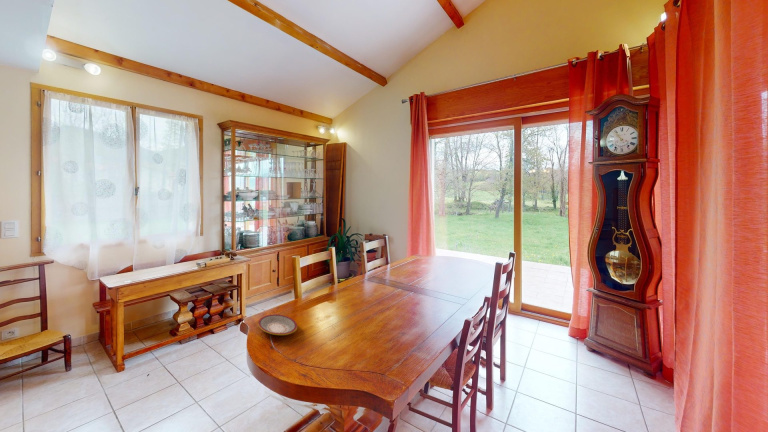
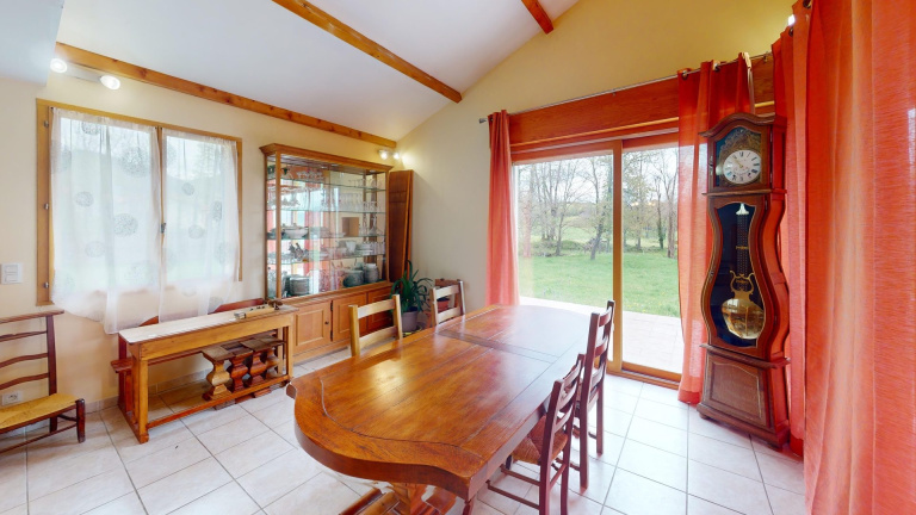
- plate (277, 326)
